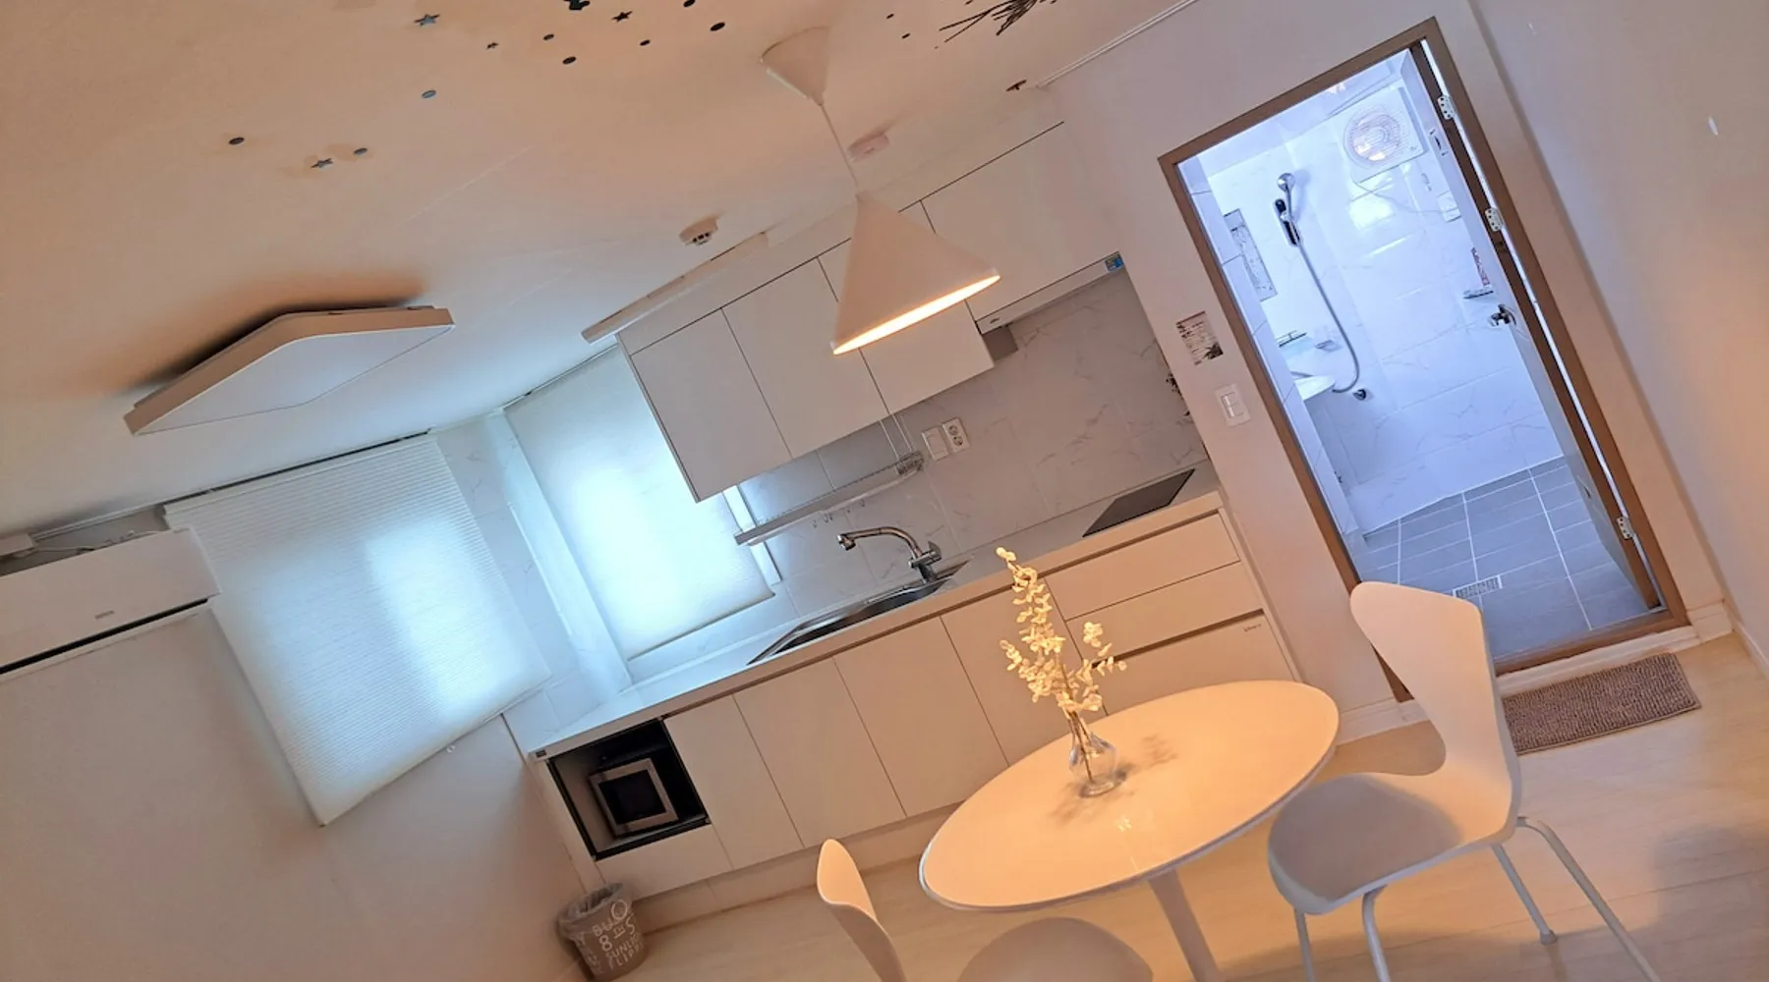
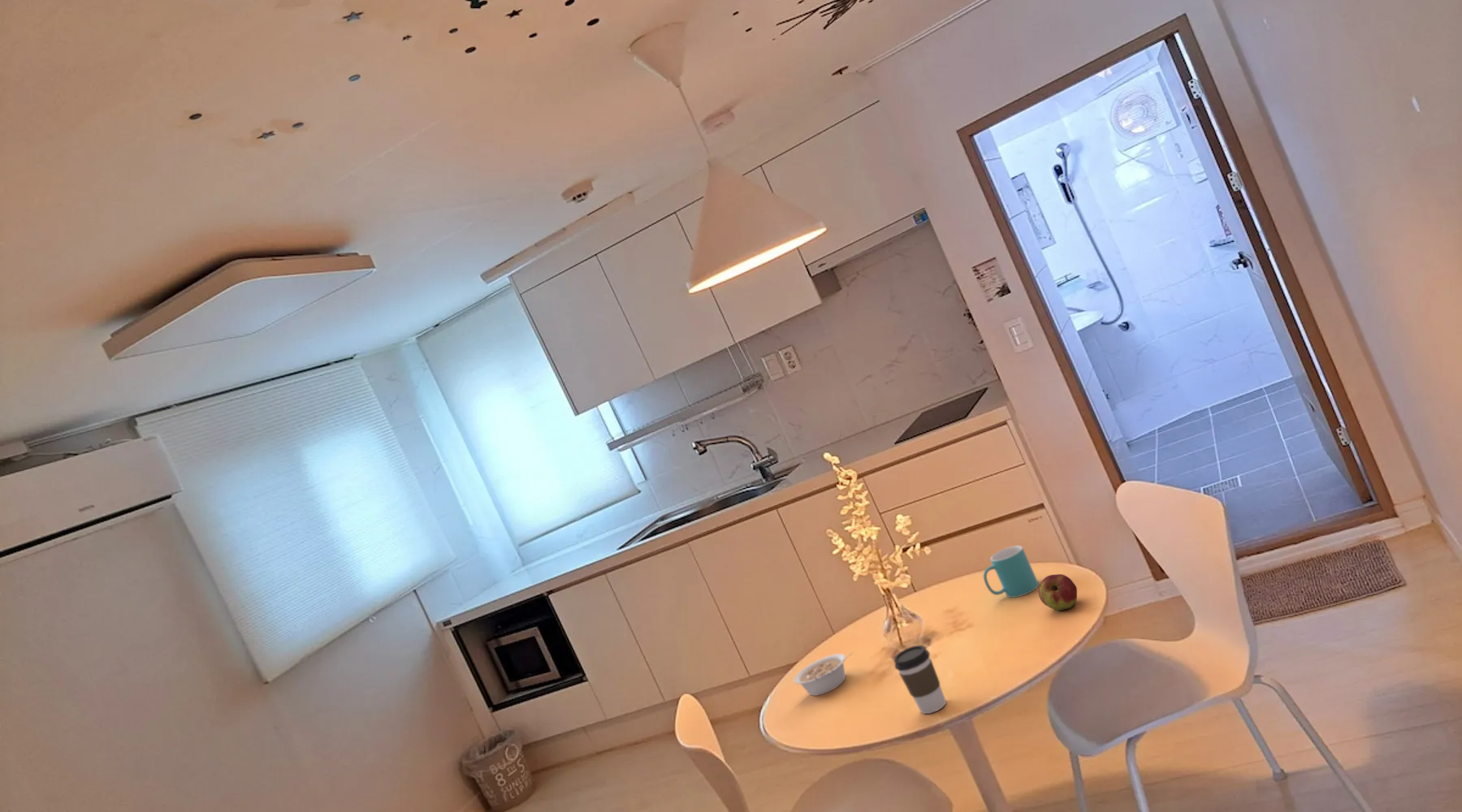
+ coffee cup (921, 680)
+ legume (824, 674)
+ apple (1058, 592)
+ mug (1007, 574)
